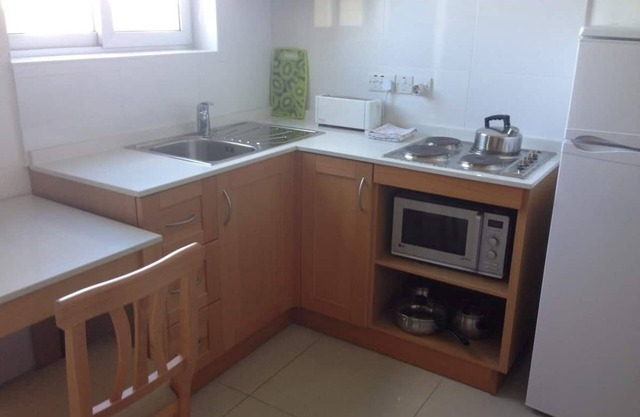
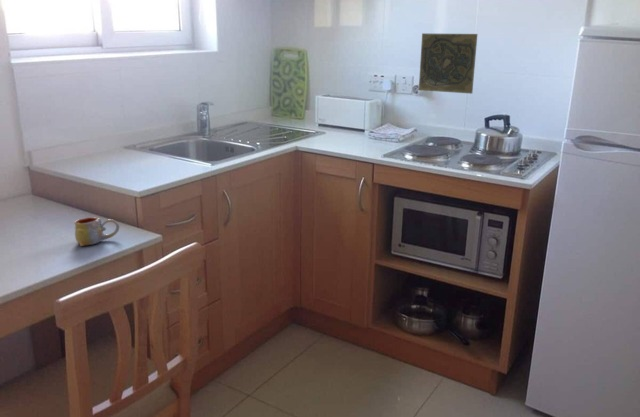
+ decorative tile (447, 63)
+ mug (97, 230)
